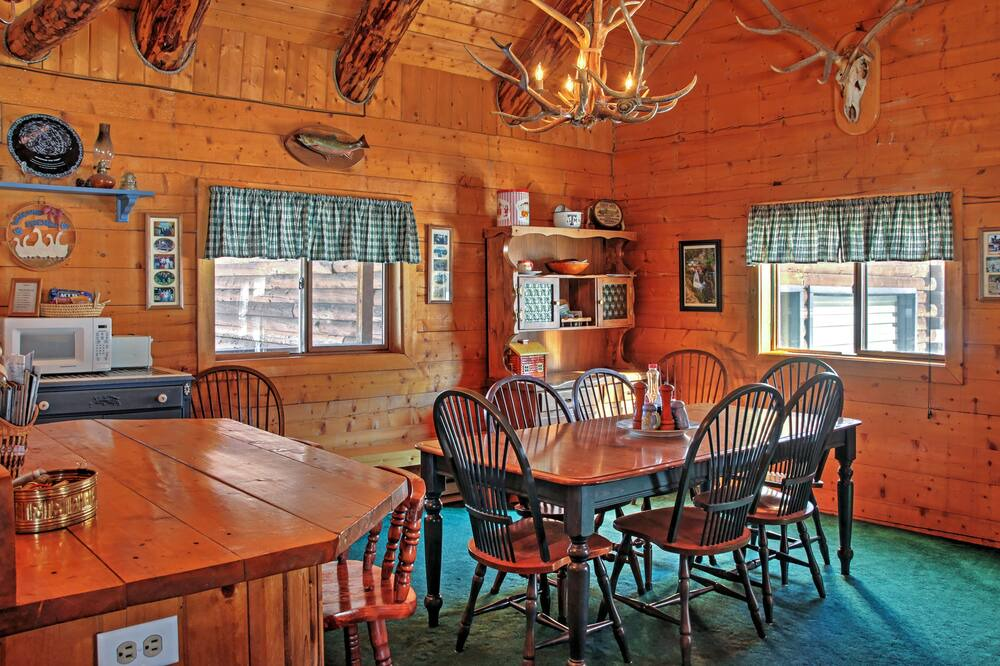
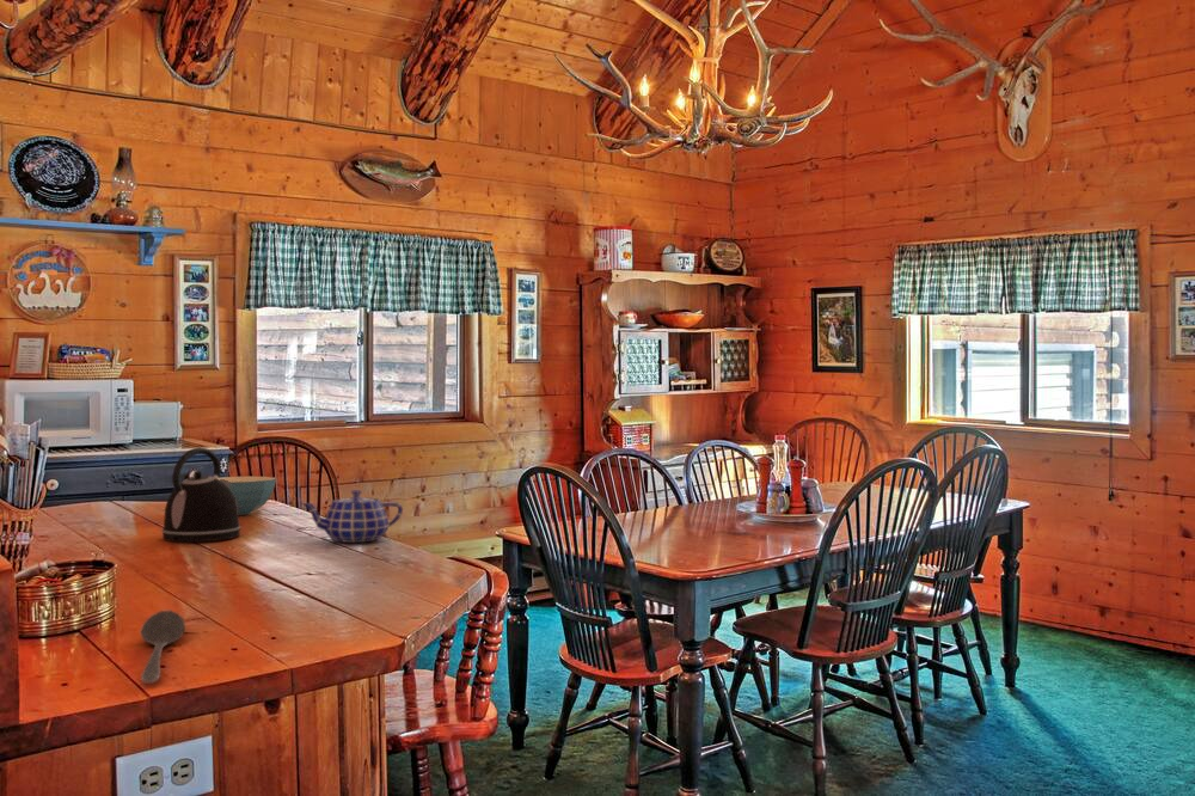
+ teapot (353, 515)
+ cereal bowl (239, 496)
+ kettle (201, 491)
+ stirrer (158, 643)
